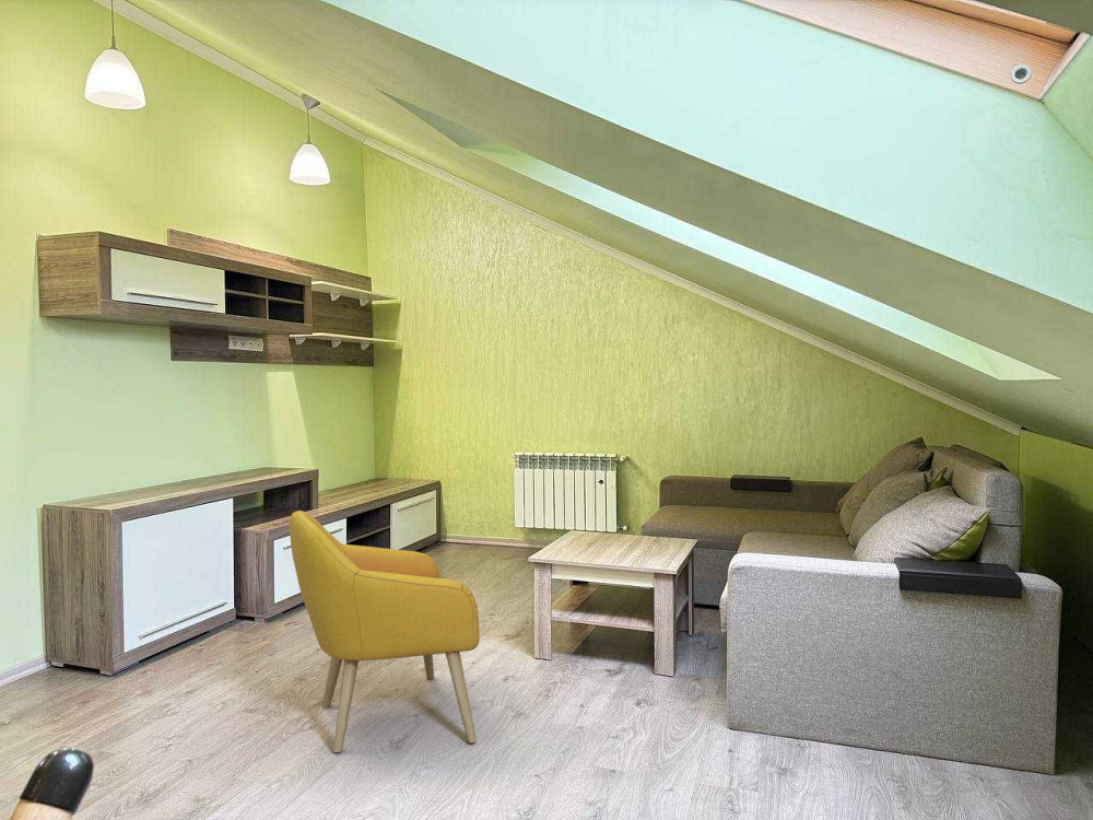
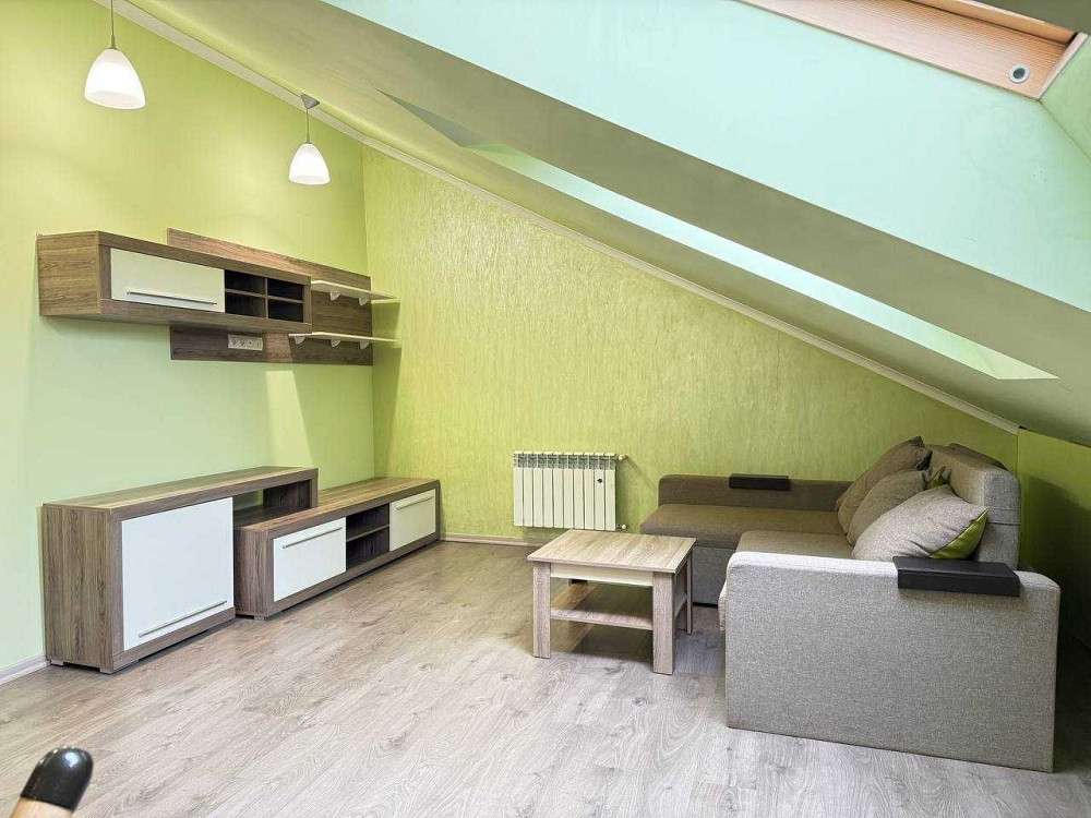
- armchair (378, 612)
